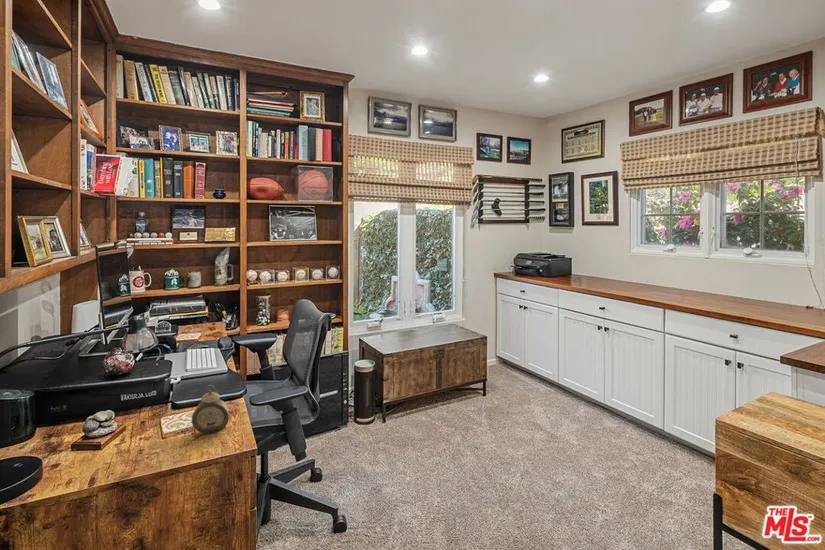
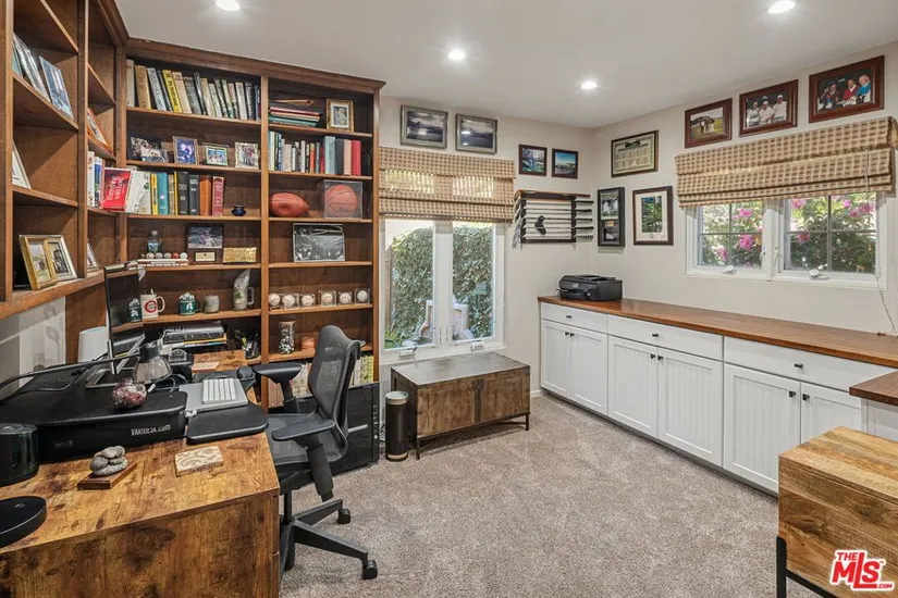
- alarm clock (211, 408)
